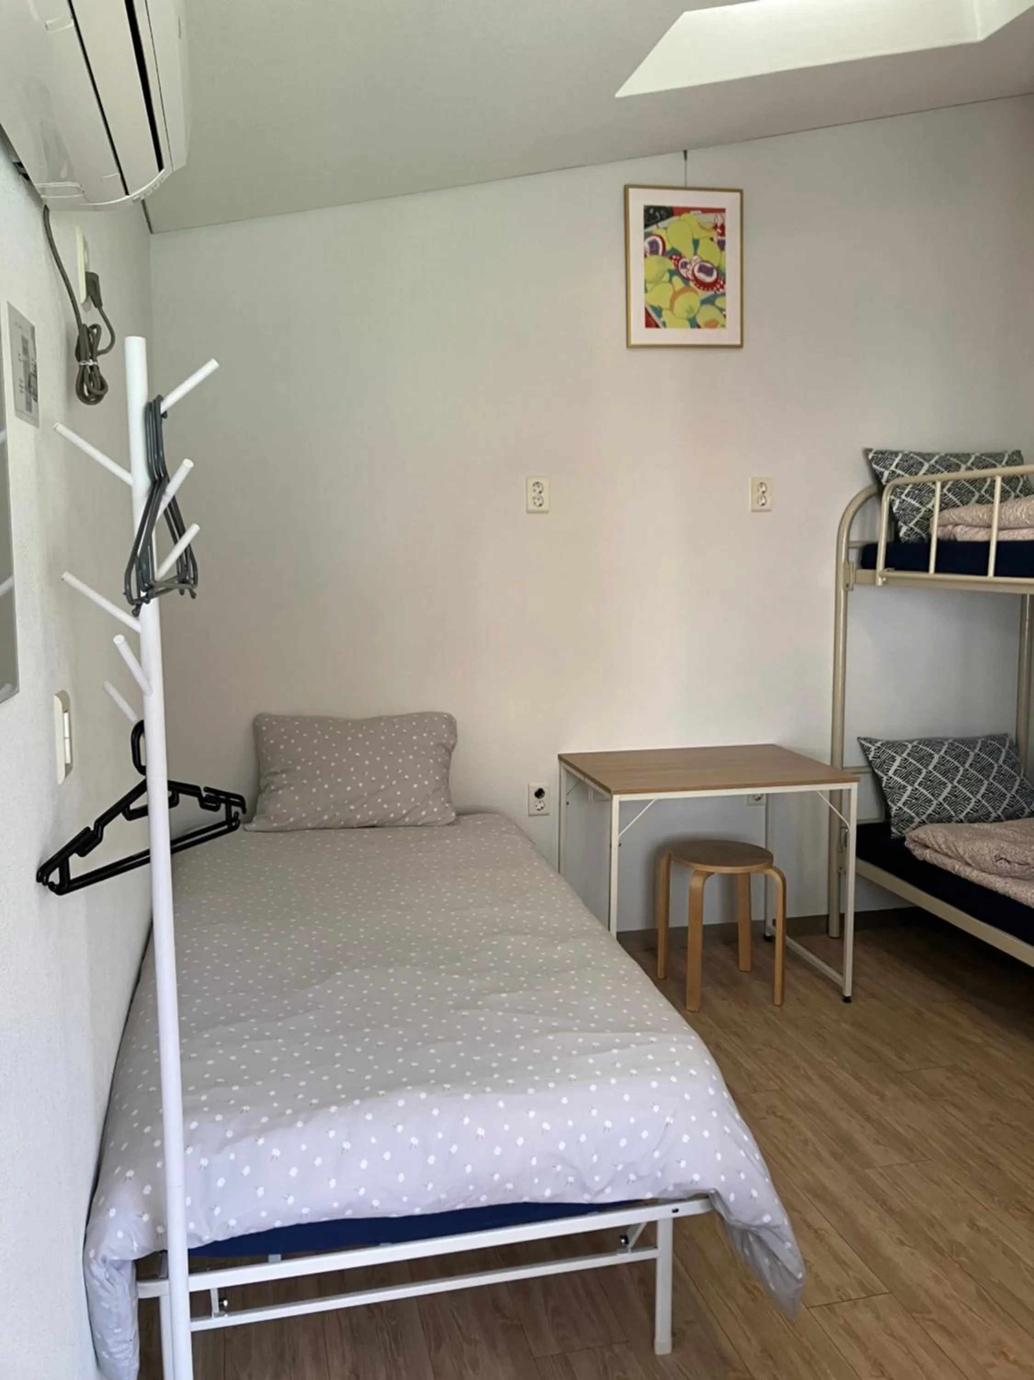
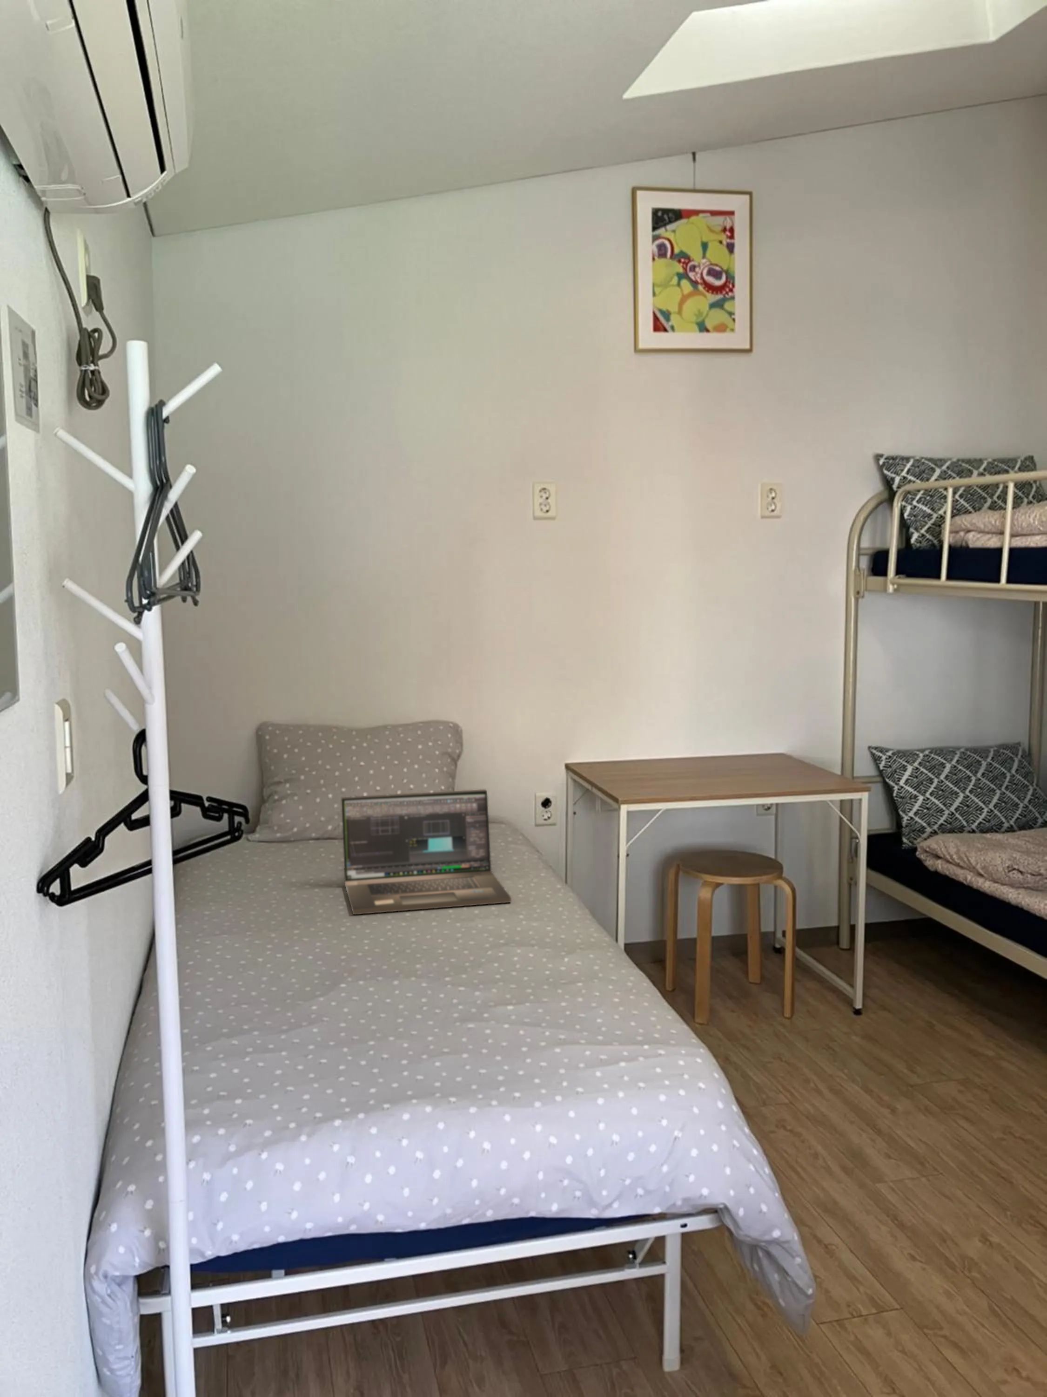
+ laptop (423, 848)
